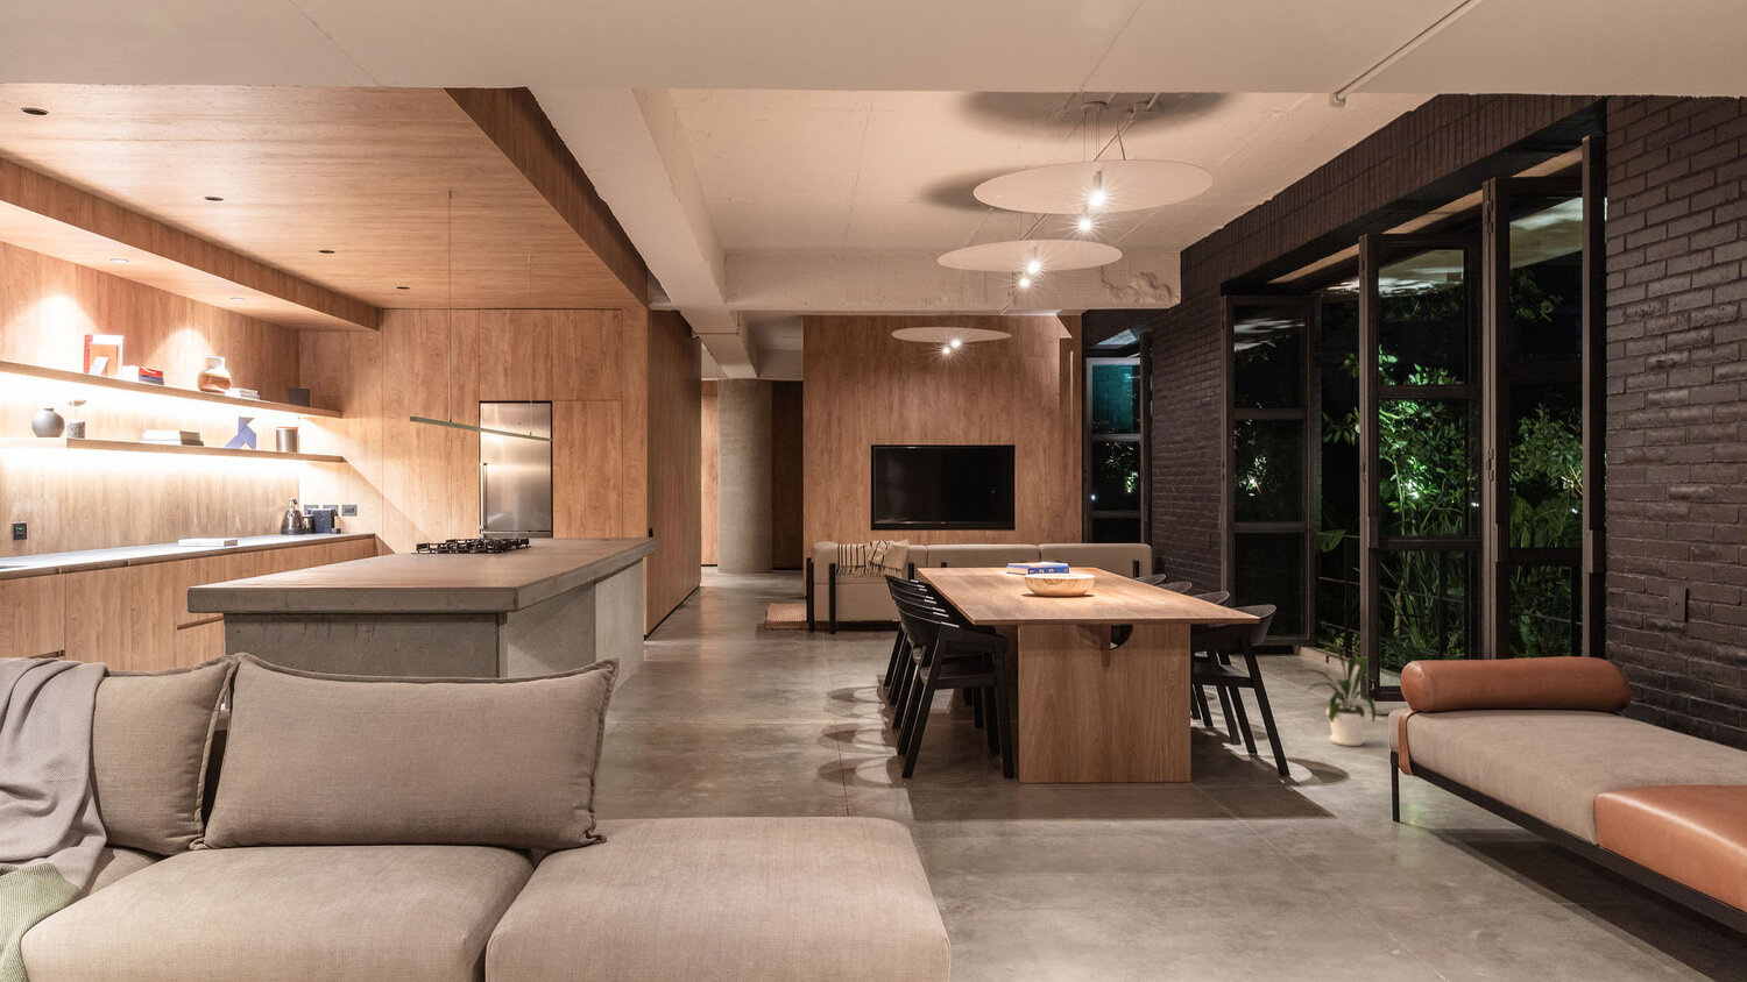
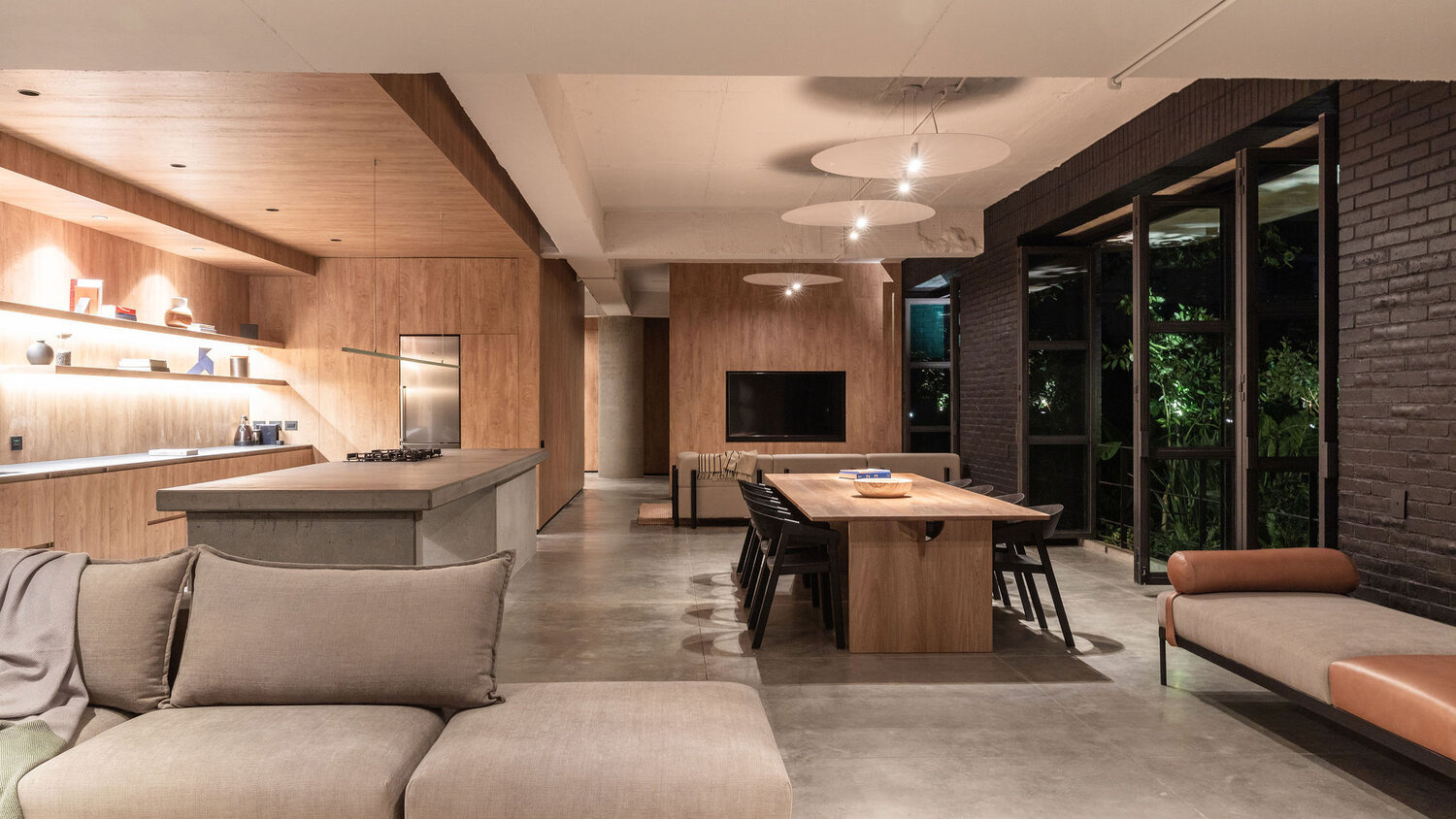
- house plant (1343, 693)
